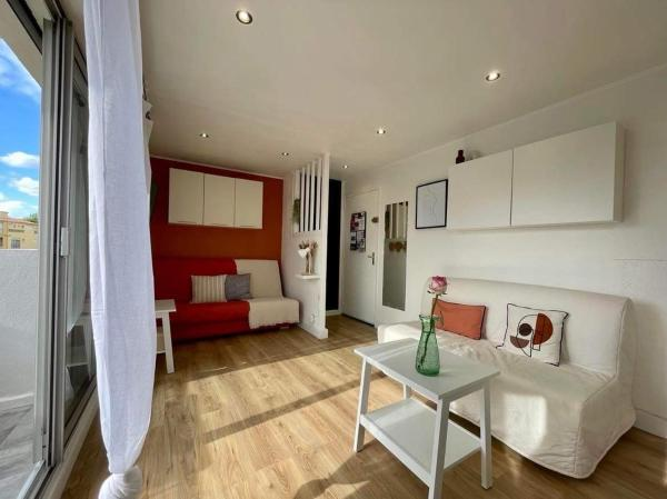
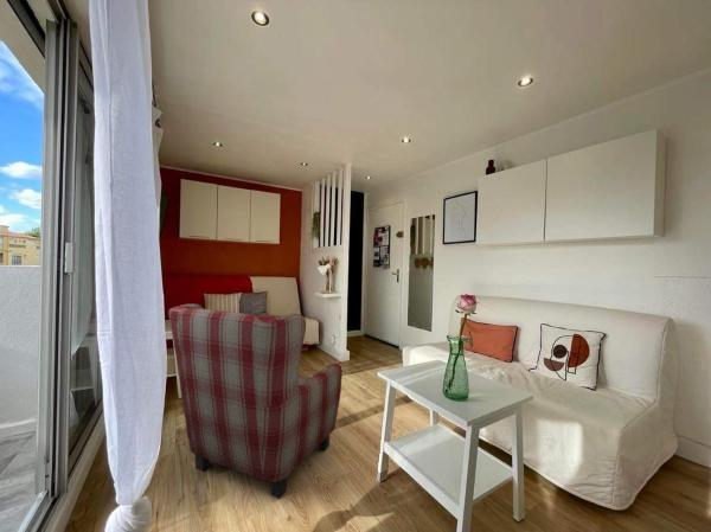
+ armchair (261, 380)
